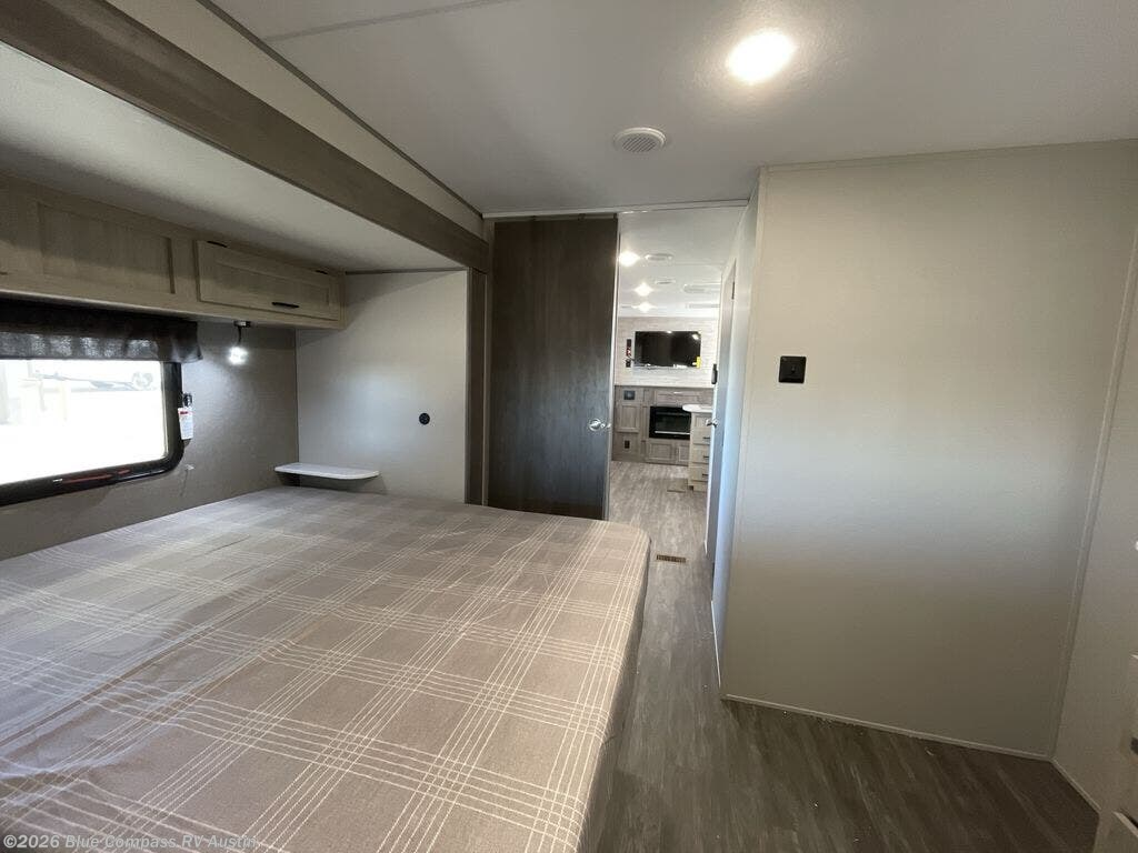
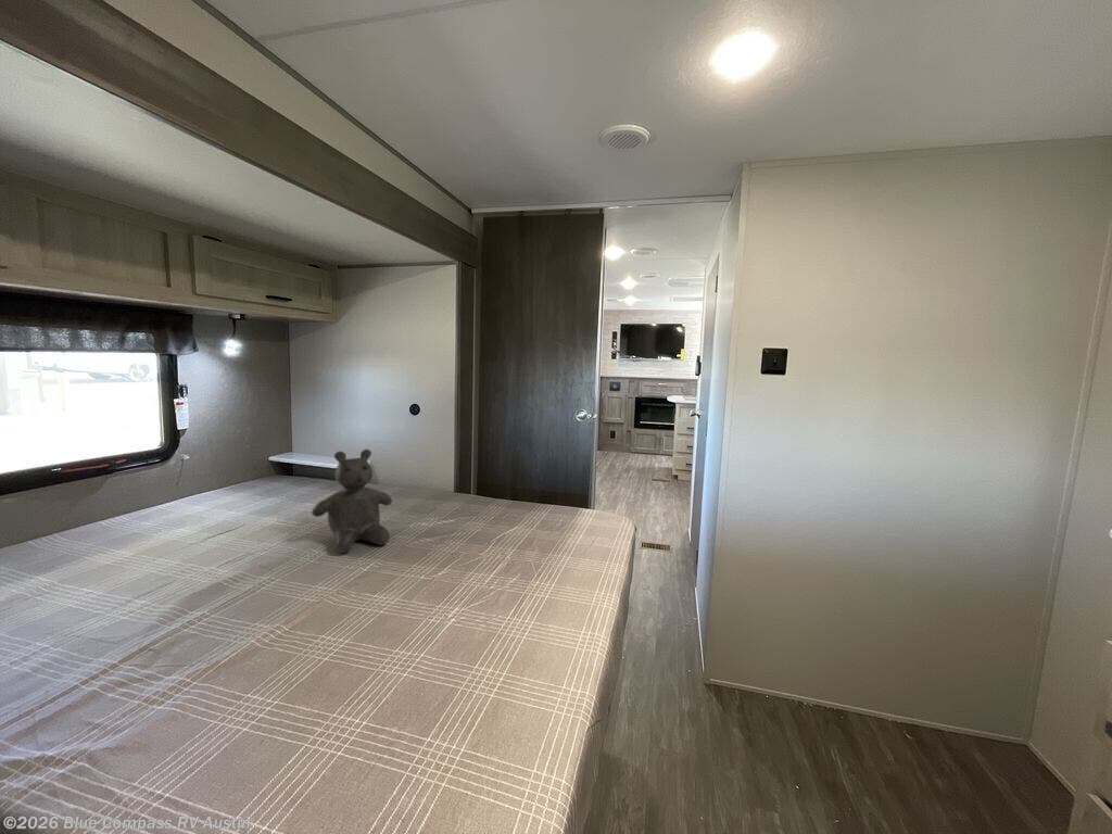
+ teddy bear (356, 496)
